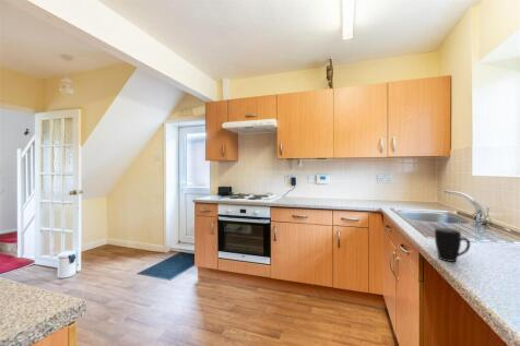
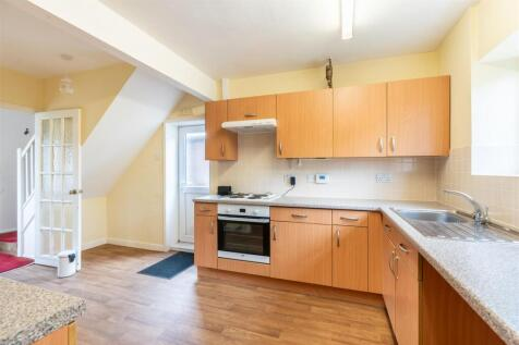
- mug (452, 246)
